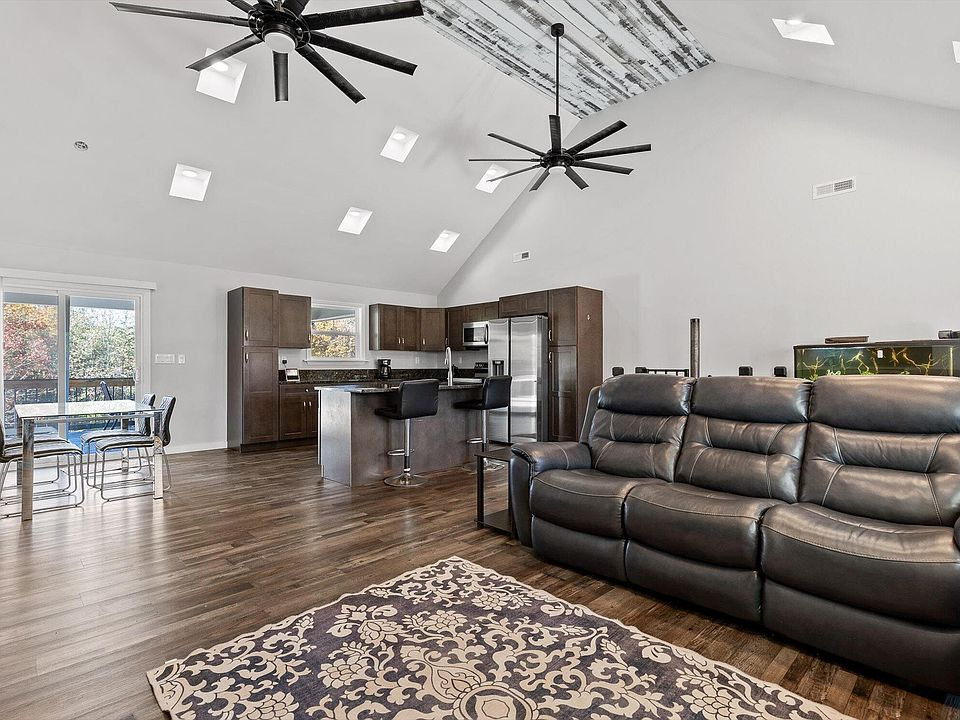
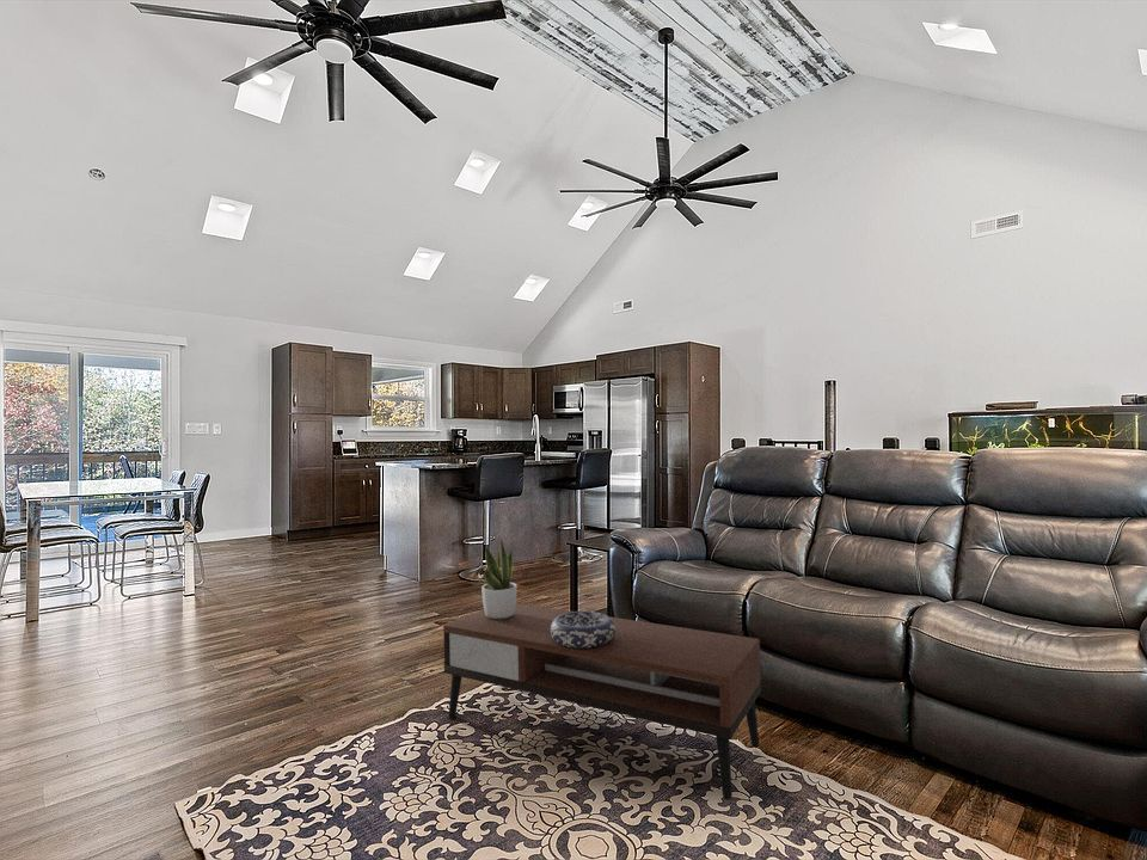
+ potted plant (499, 575)
+ coffee table (594, 681)
+ decorative bowl (582, 628)
